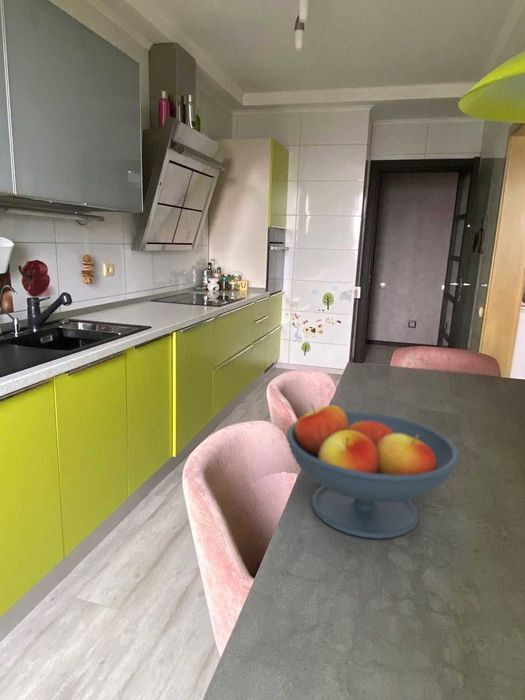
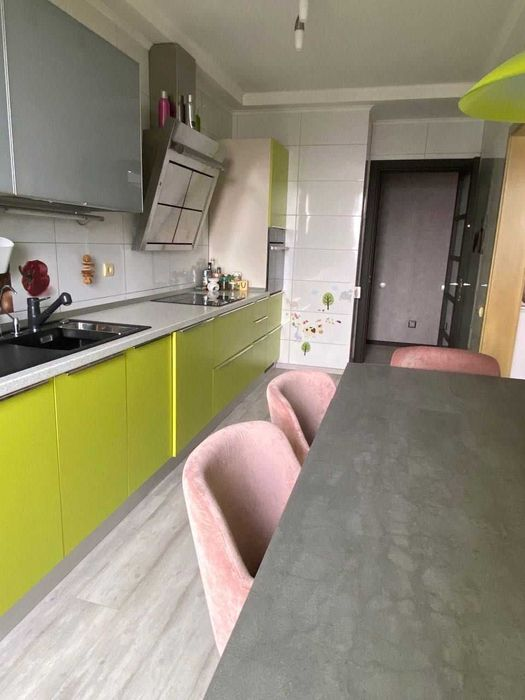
- fruit bowl (367, 461)
